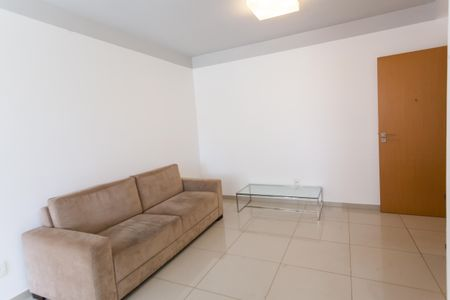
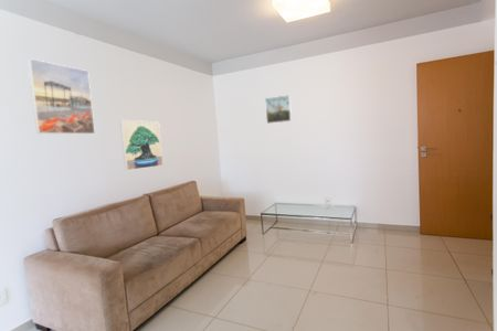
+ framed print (64, 99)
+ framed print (142, 145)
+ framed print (277, 109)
